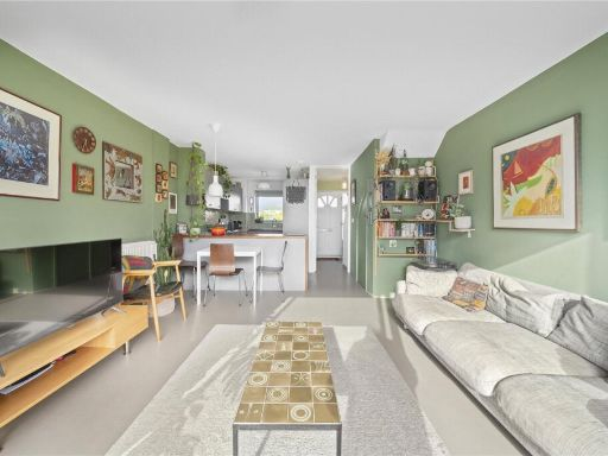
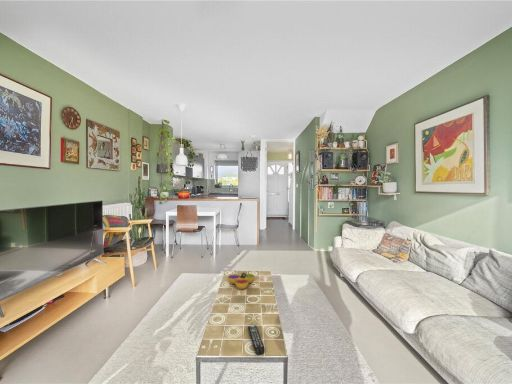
+ decorative bowl (241, 279)
+ remote control (255, 337)
